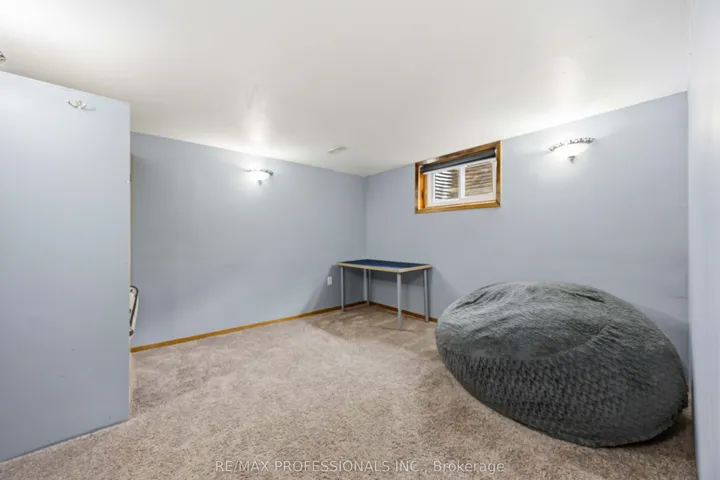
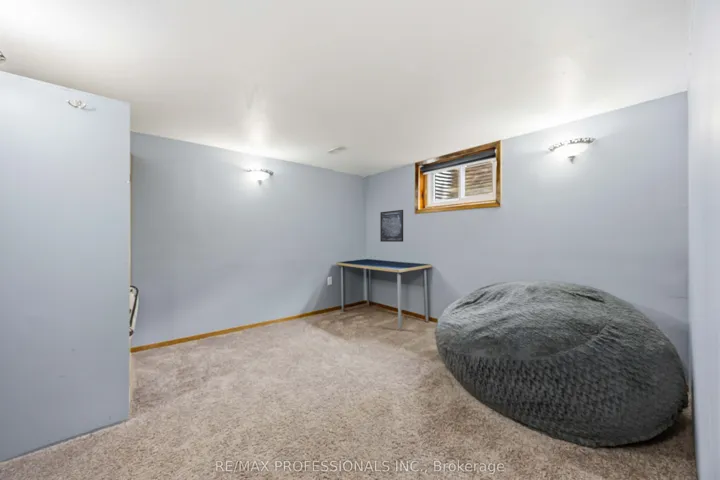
+ wall art (391, 226)
